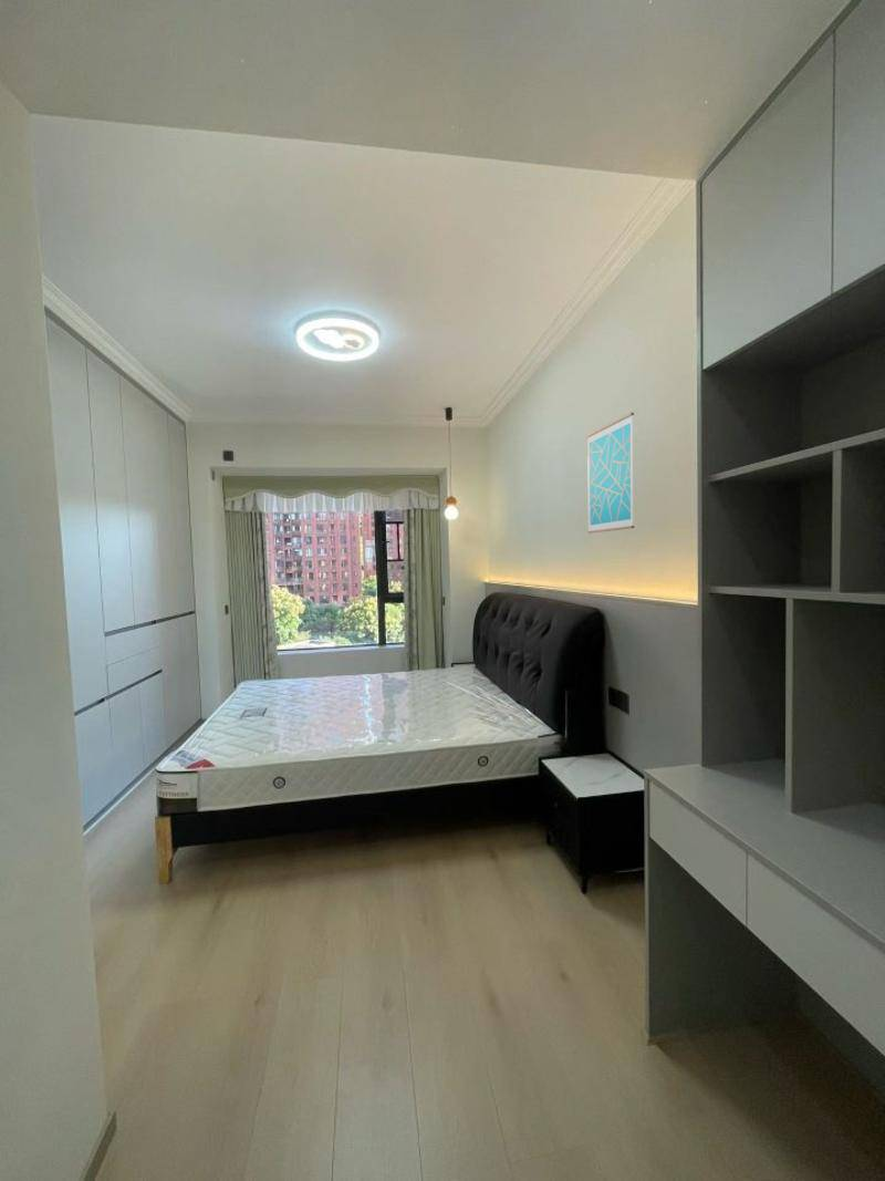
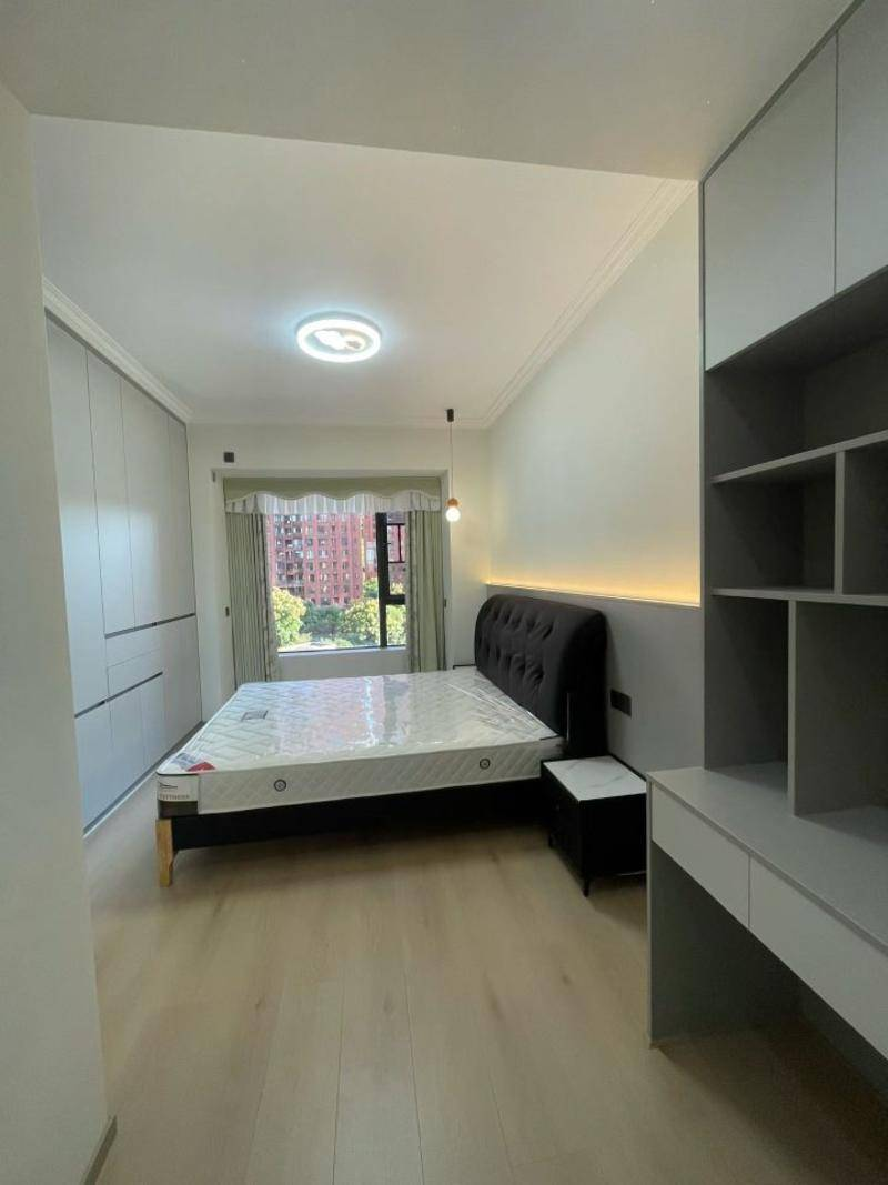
- wall art (608, 478)
